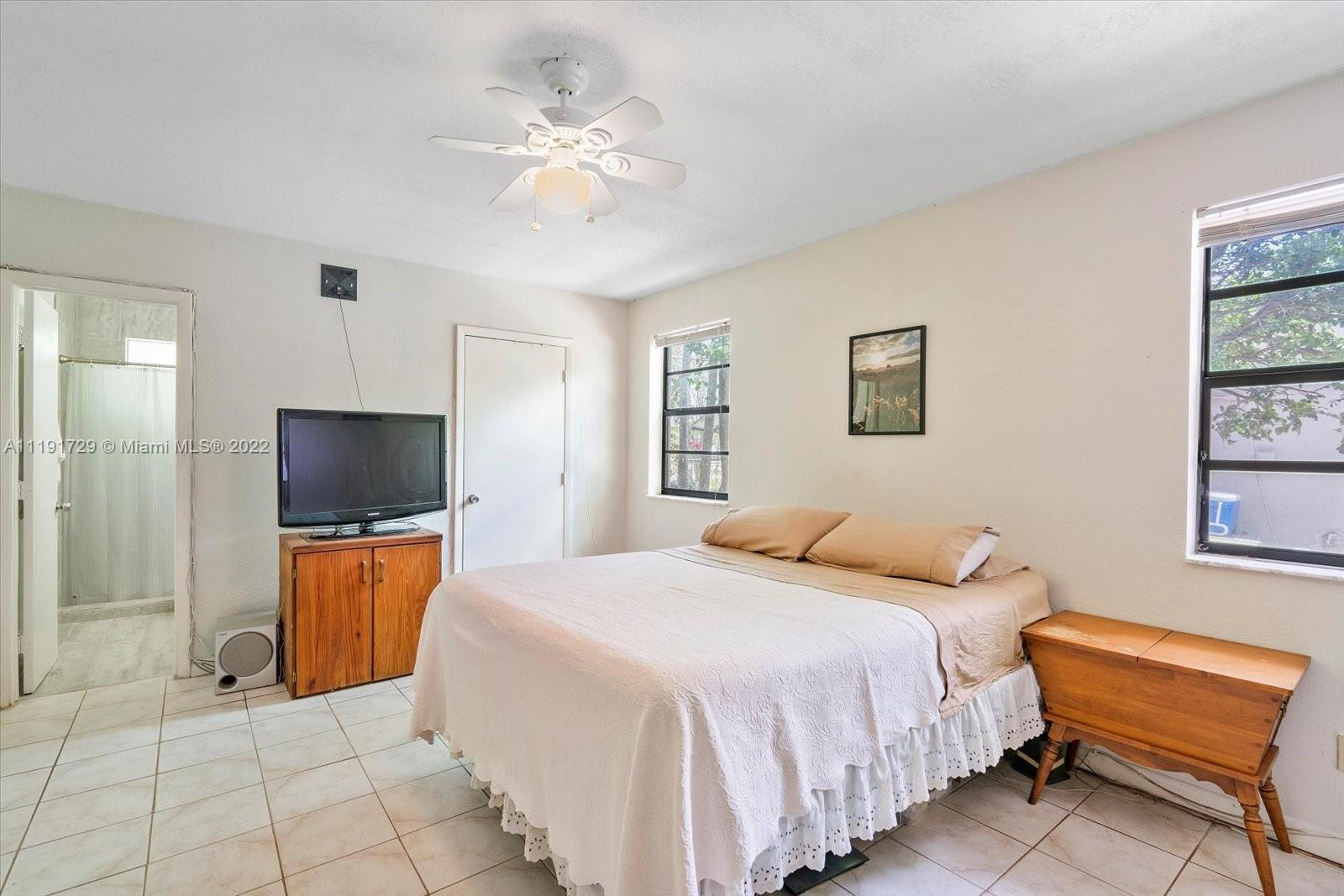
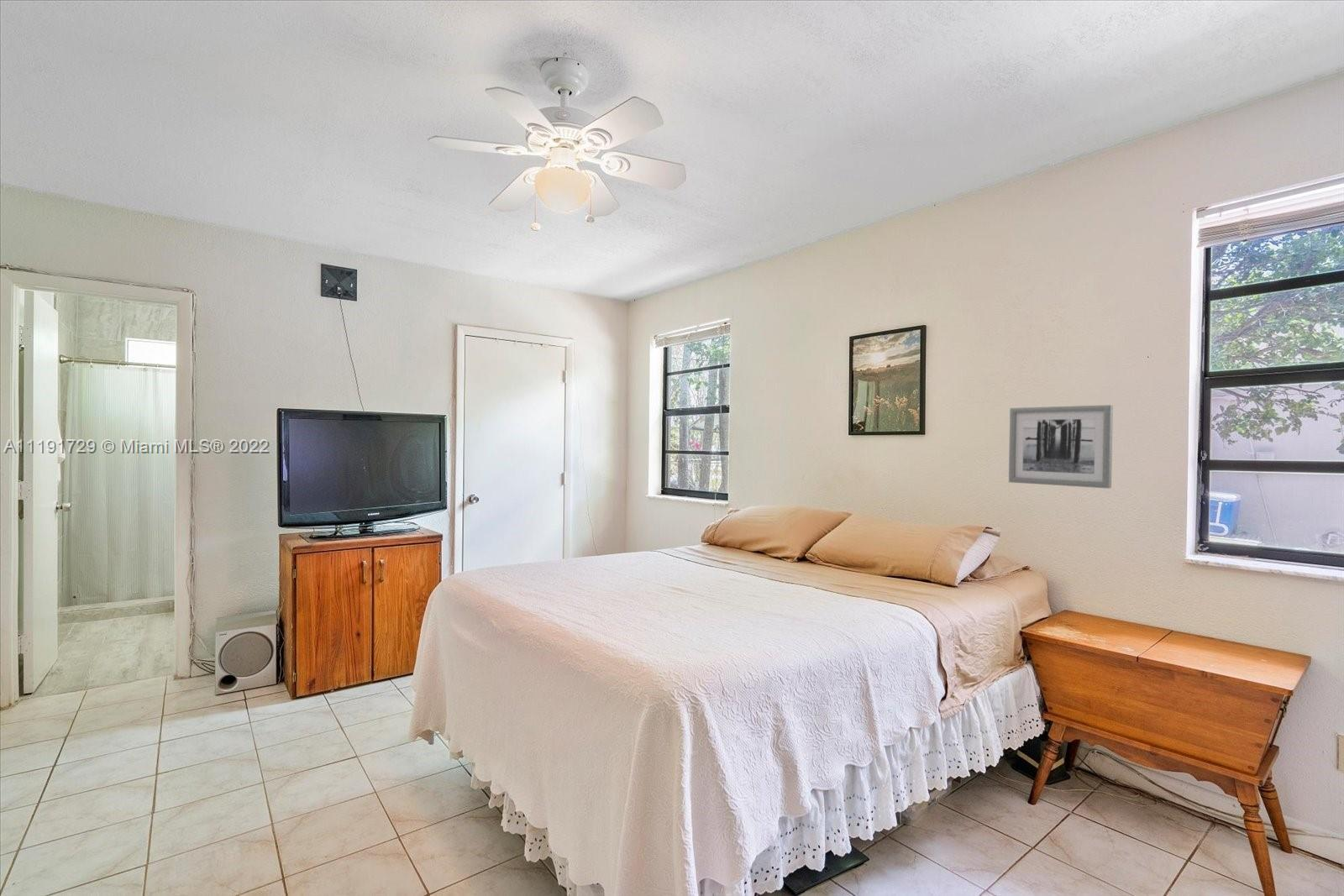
+ wall art (1058, 446)
